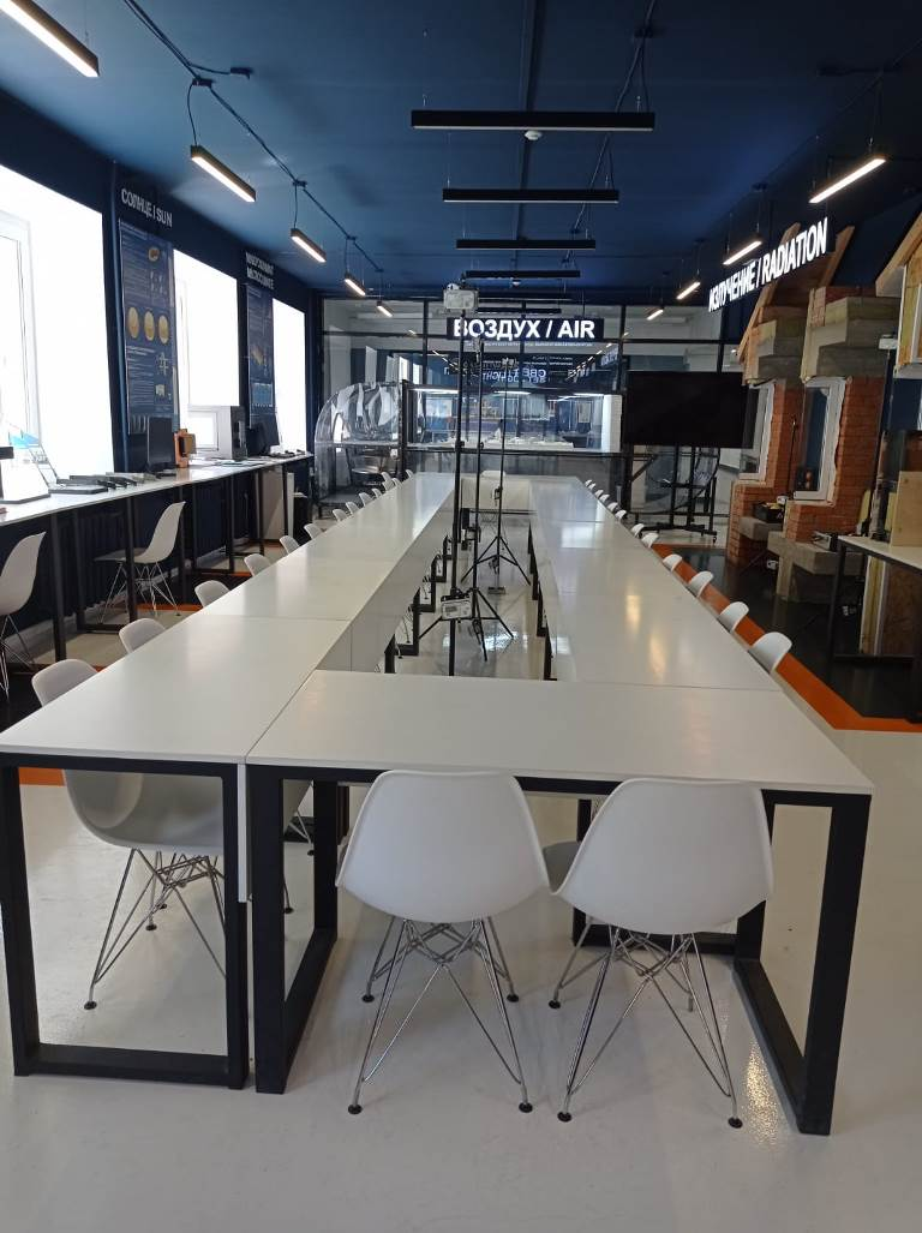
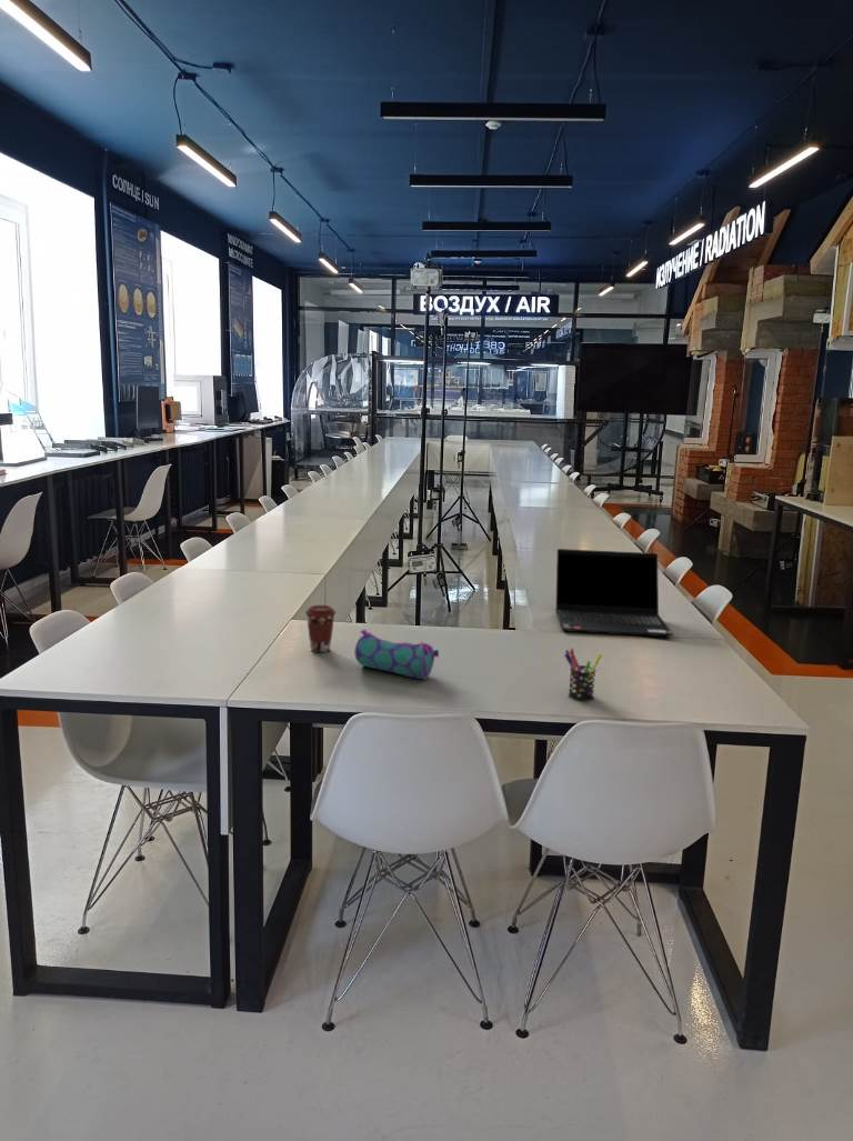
+ pen holder (582, 673)
+ coffee cup (320, 629)
+ laptop computer (611, 591)
+ pencil case (394, 654)
